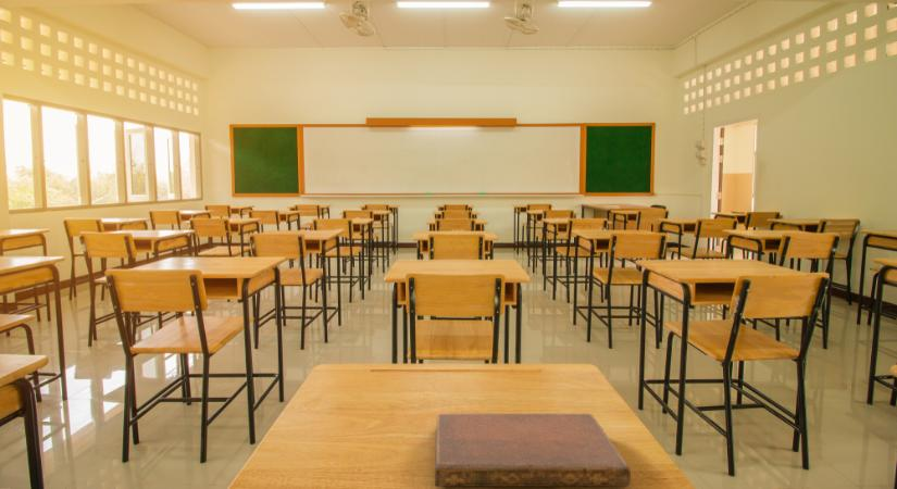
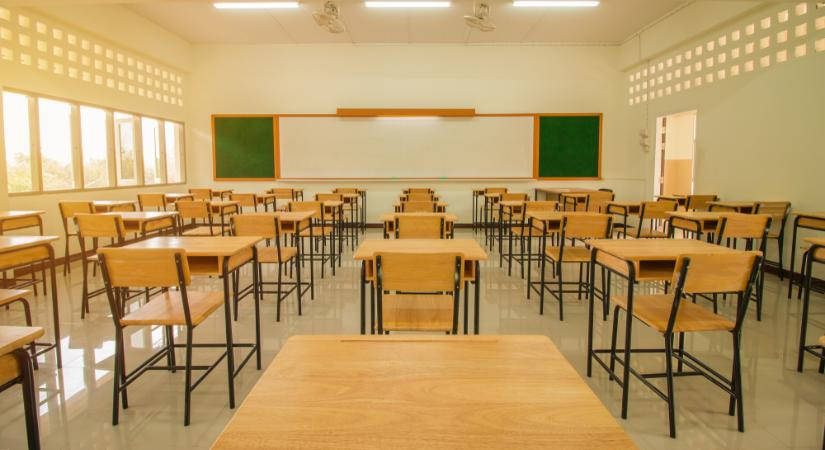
- notebook (522, 446)
